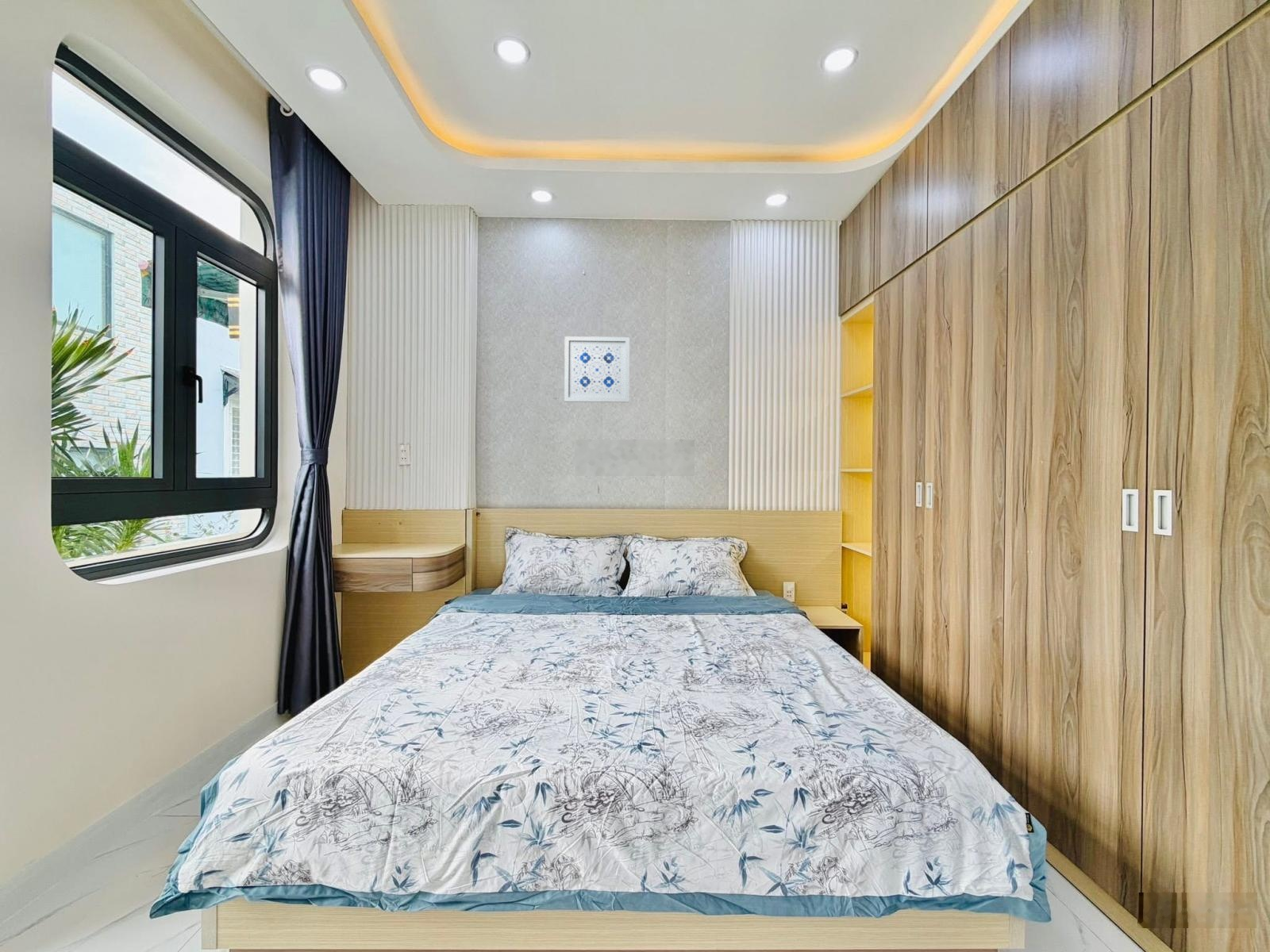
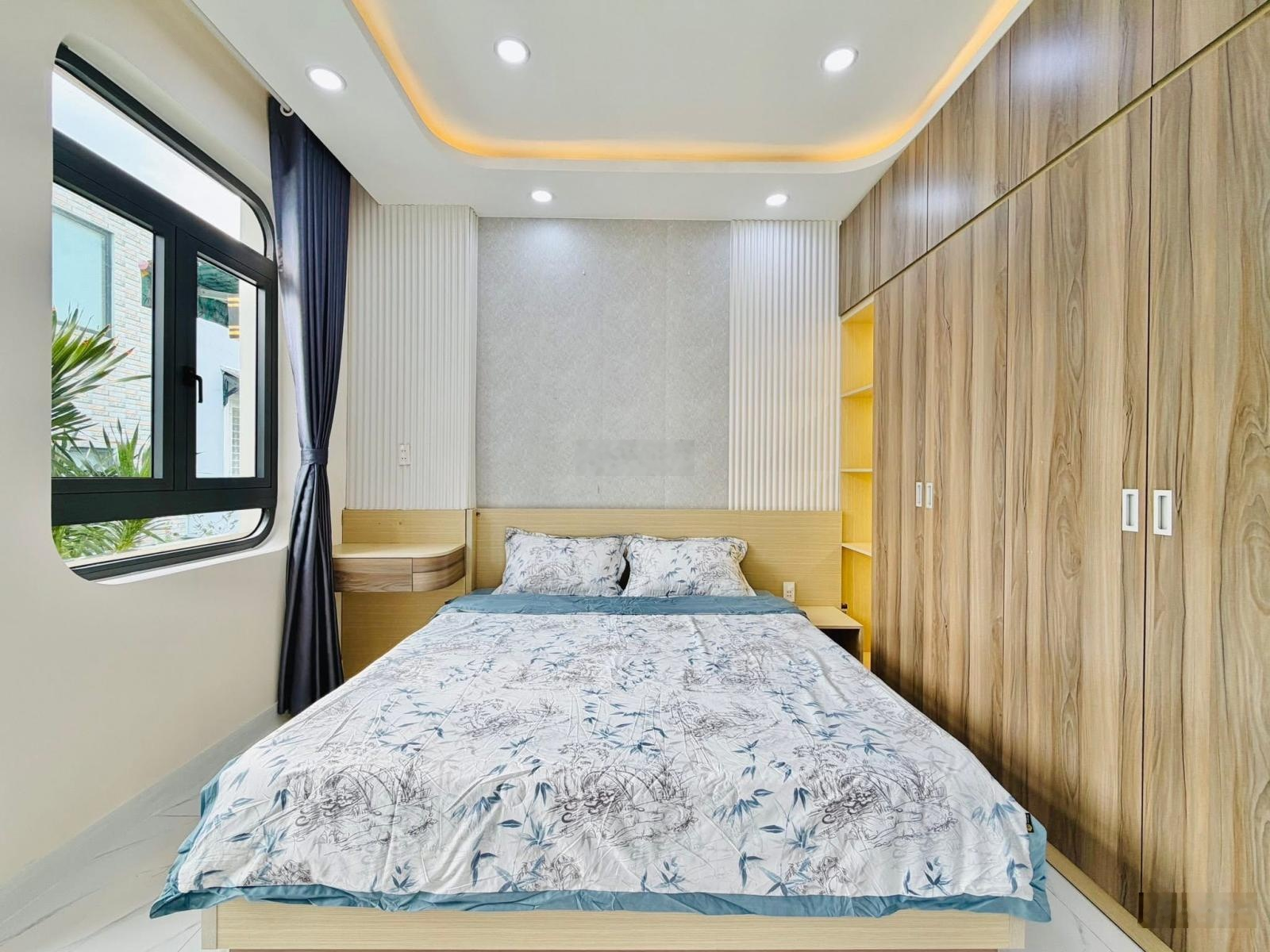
- wall art (597, 369)
